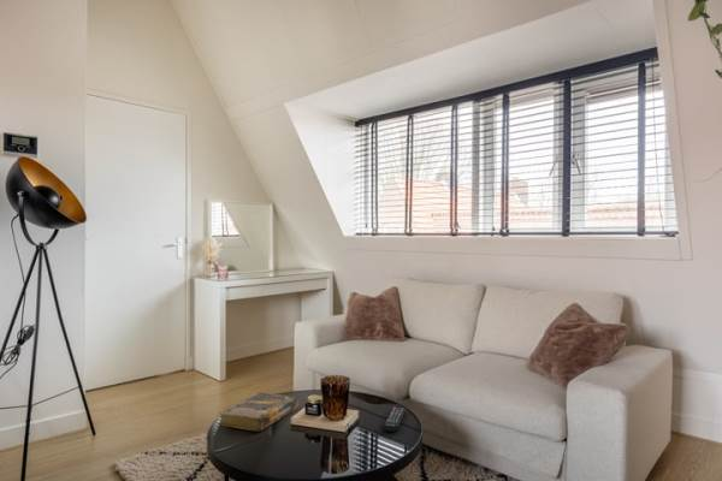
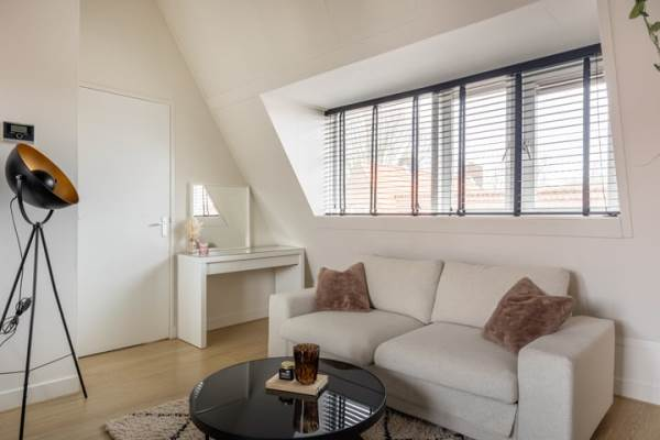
- remote control (395, 417)
- book (260, 410)
